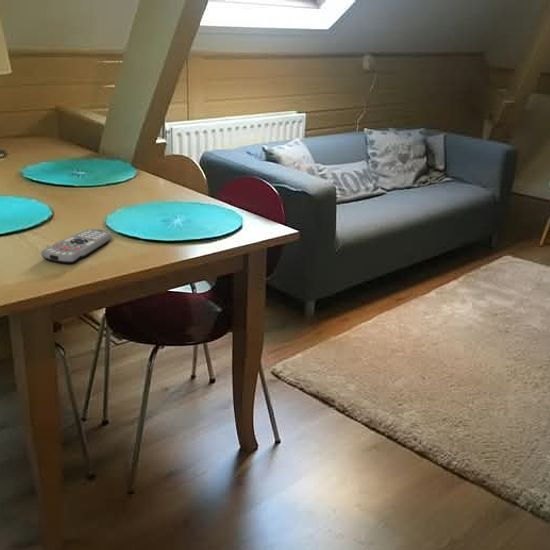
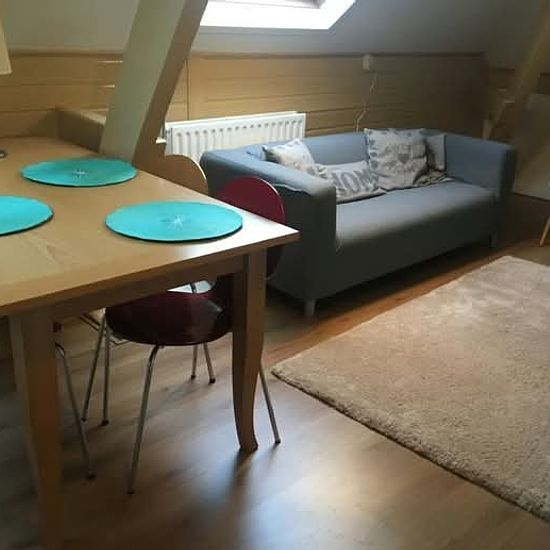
- remote control (80, 245)
